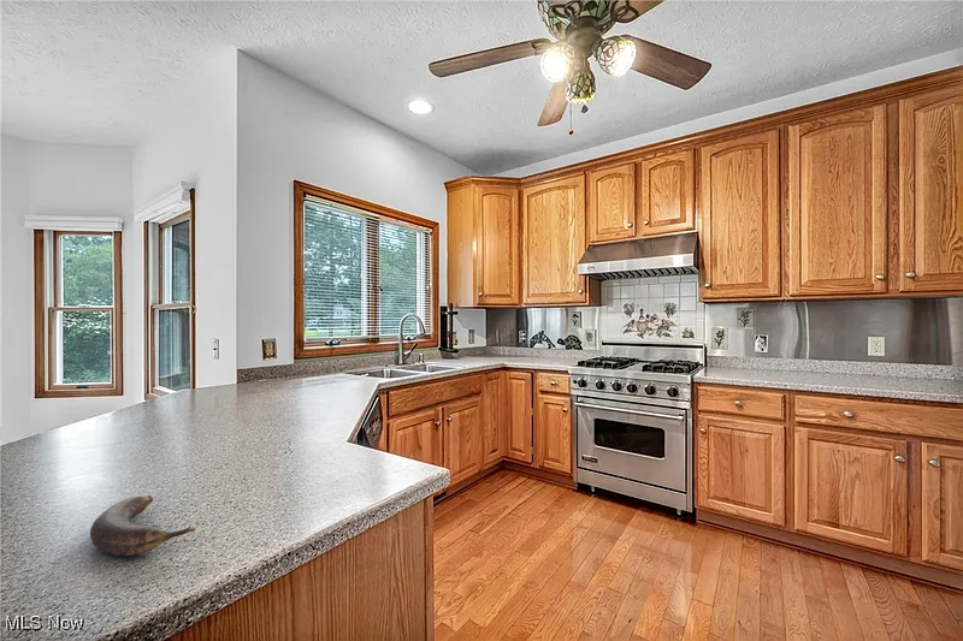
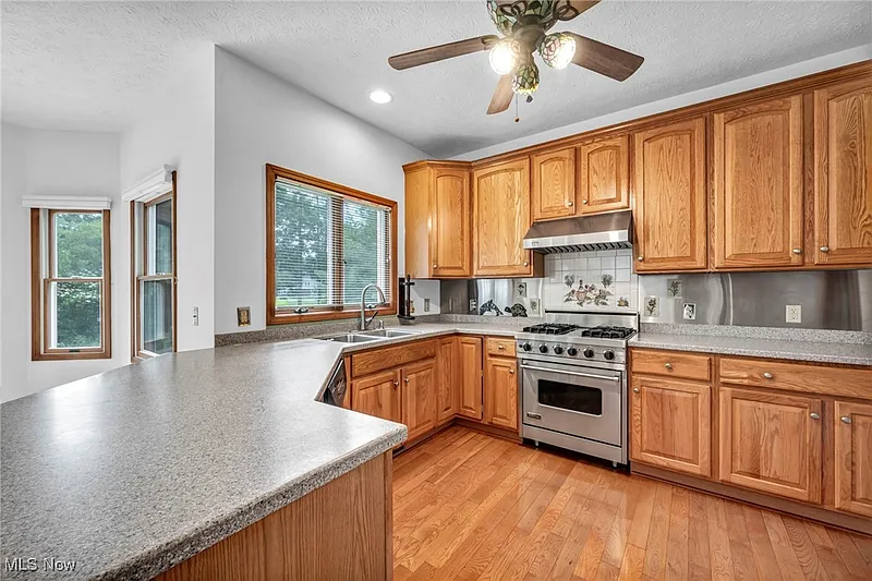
- banana (135, 524)
